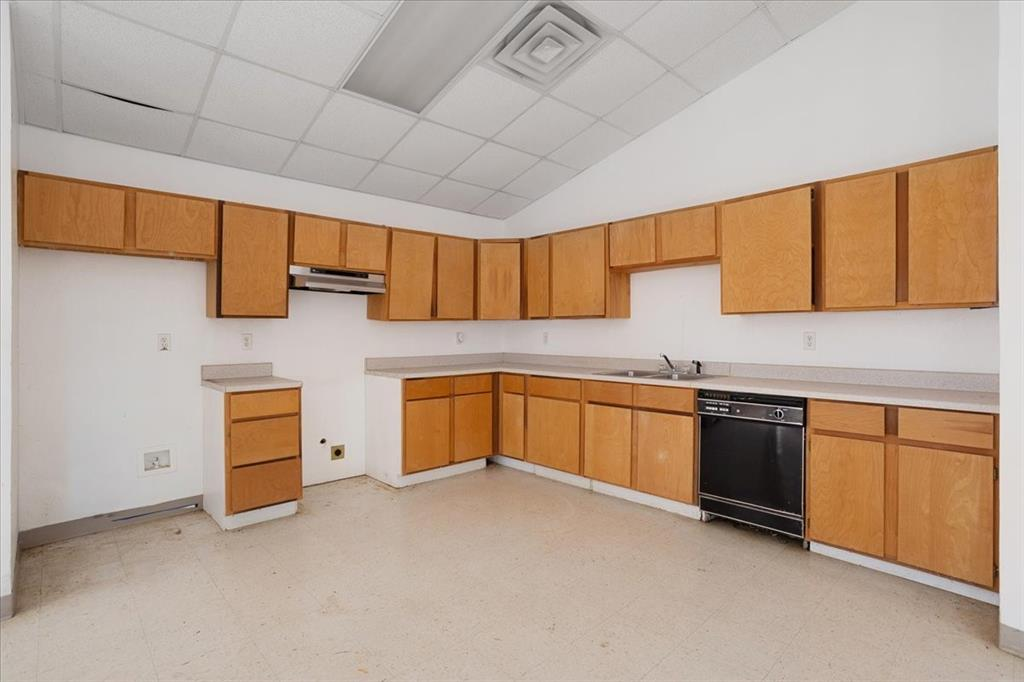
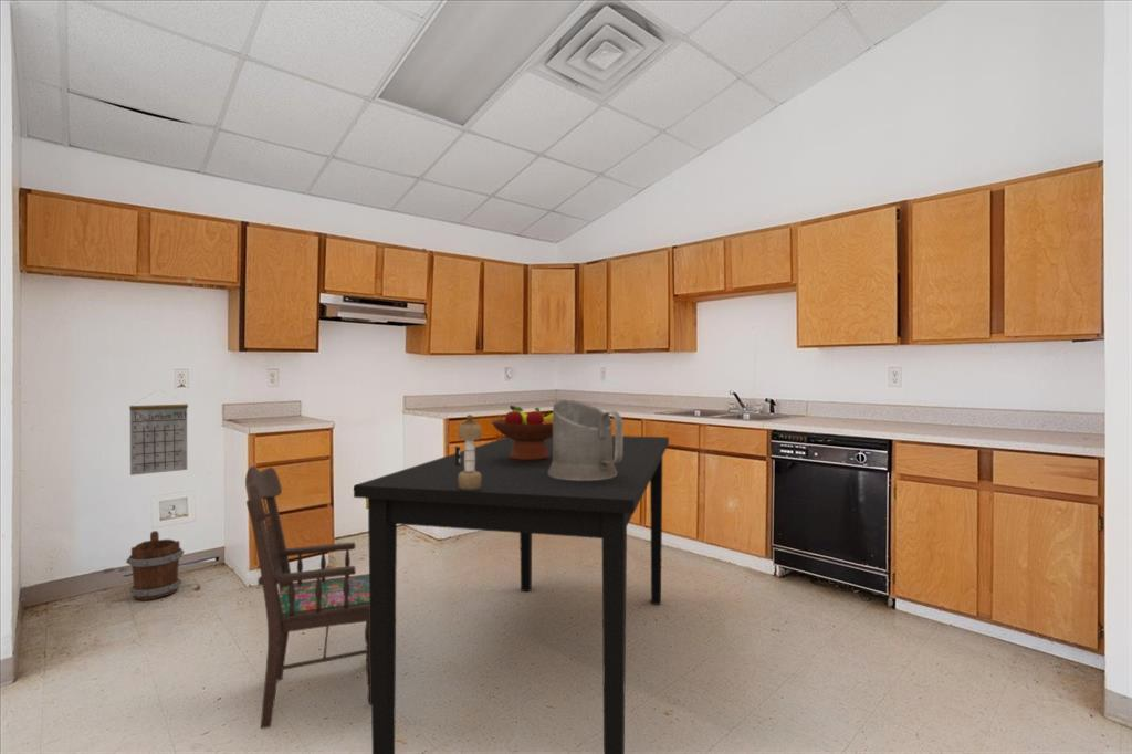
+ dining table (531, 559)
+ fruit bowl (530, 431)
+ bucket (155, 563)
+ dining chair (319, 577)
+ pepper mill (468, 450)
+ calendar (159, 430)
+ tea glass holder (588, 437)
